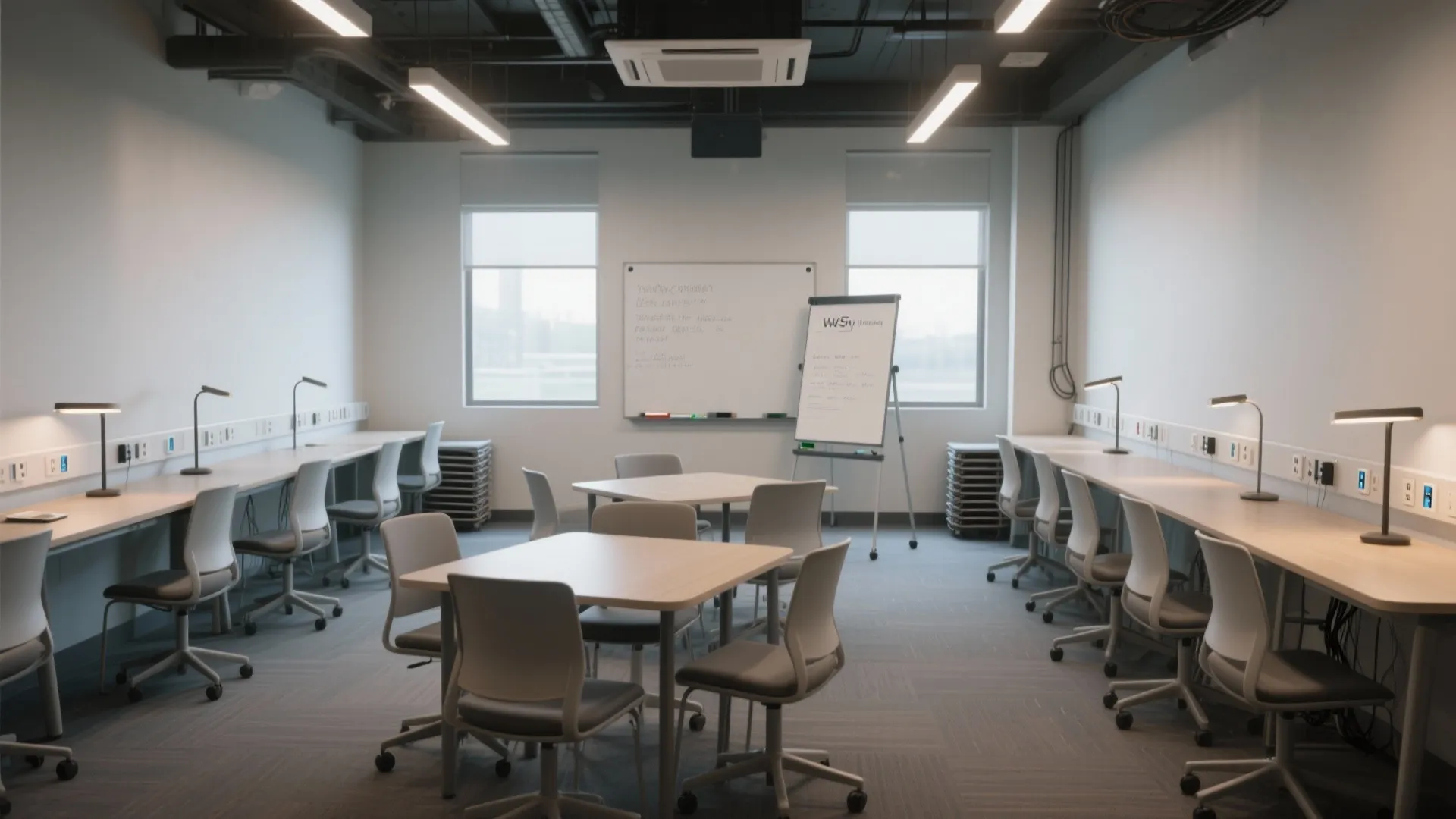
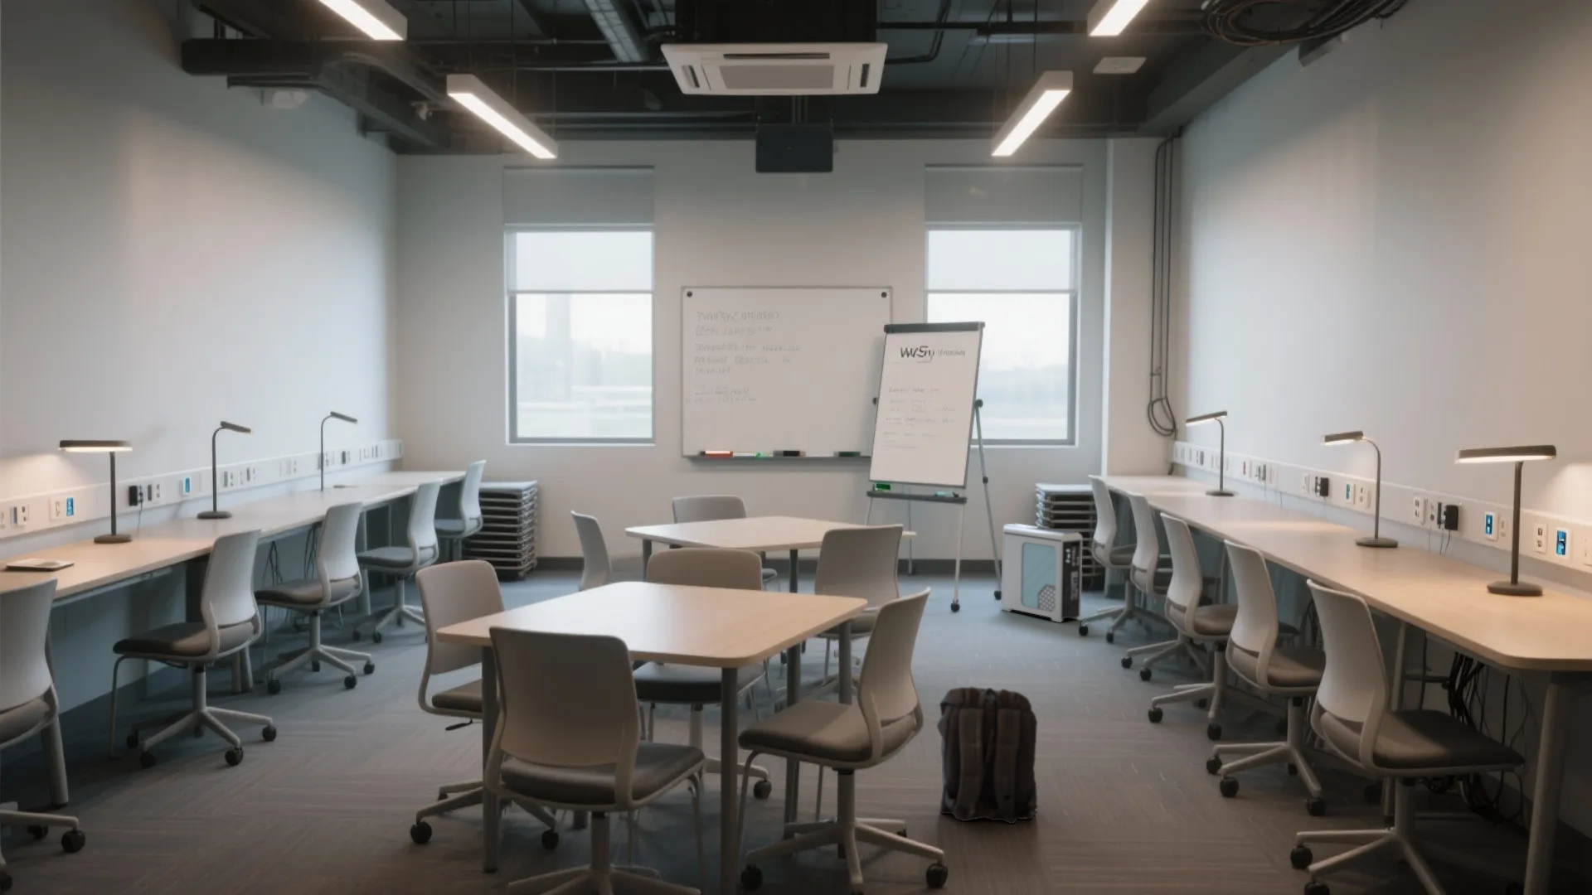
+ air purifier (1041, 570)
+ backpack (988, 750)
